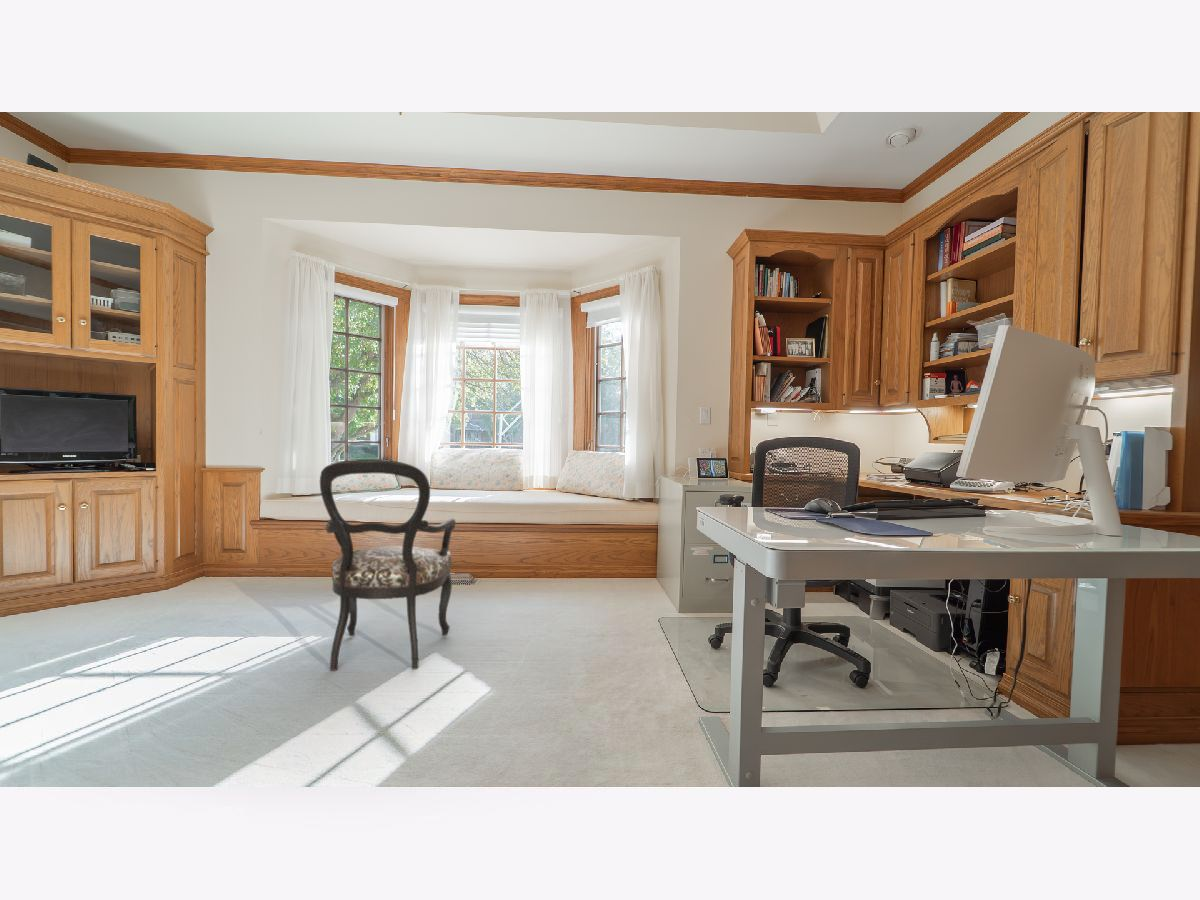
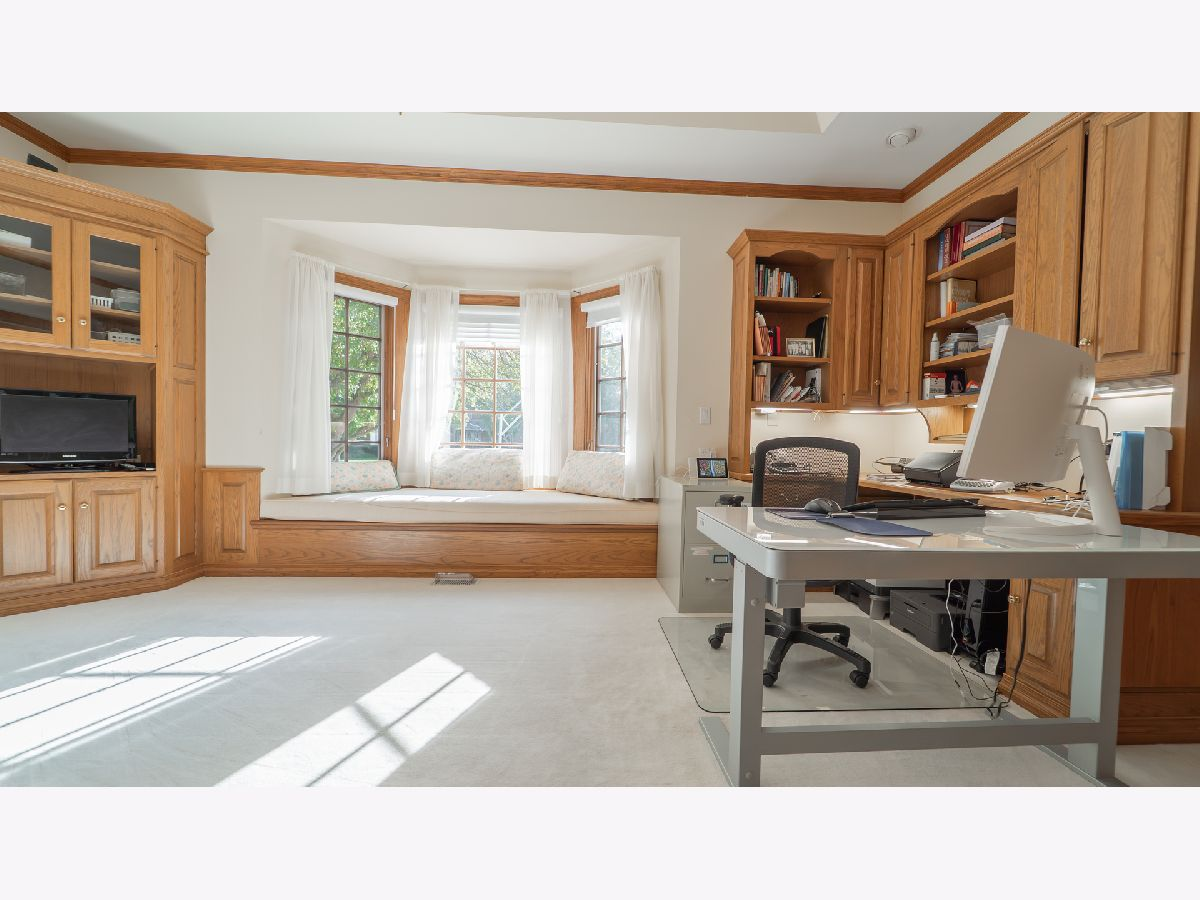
- armchair (385, 555)
